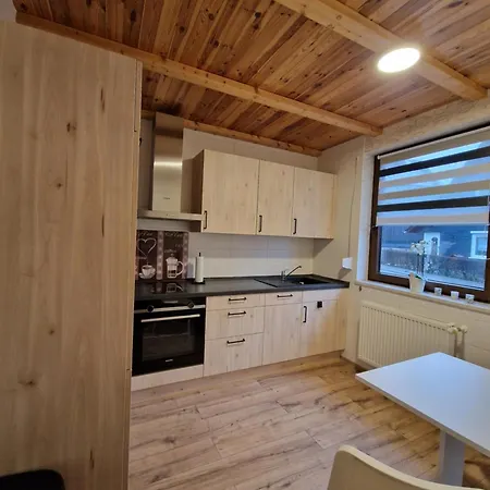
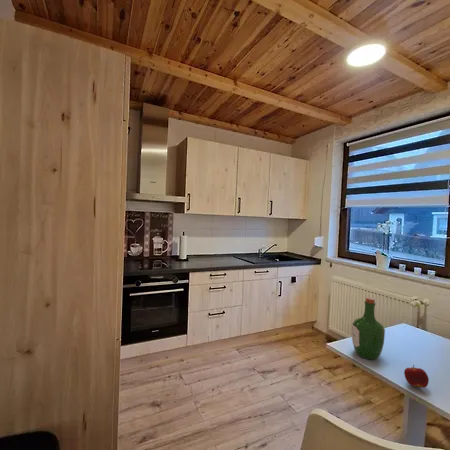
+ wine bottle (368, 326)
+ apple (416, 376)
